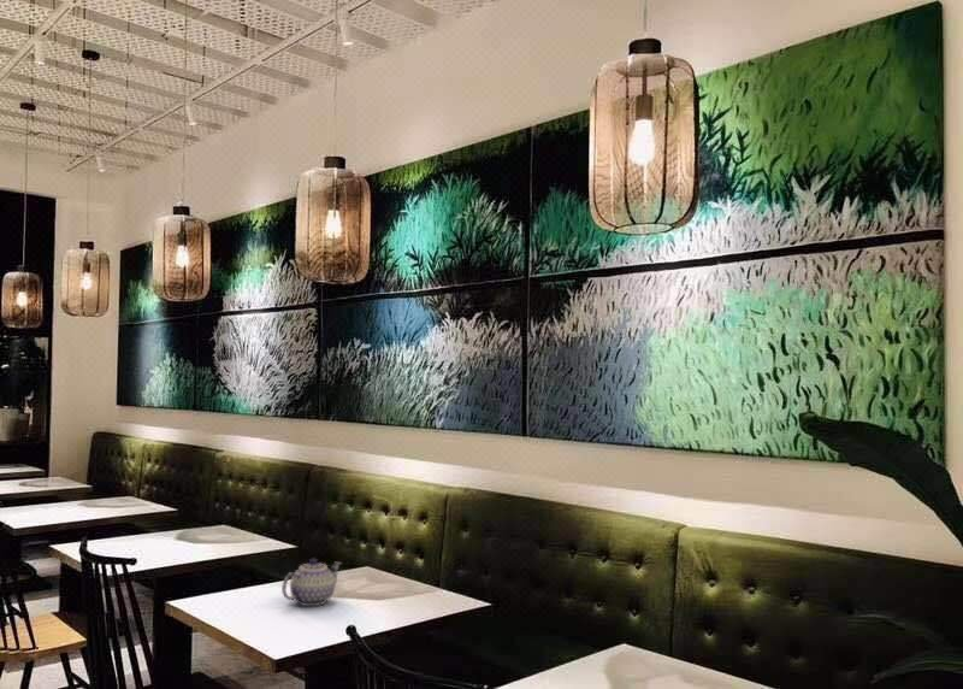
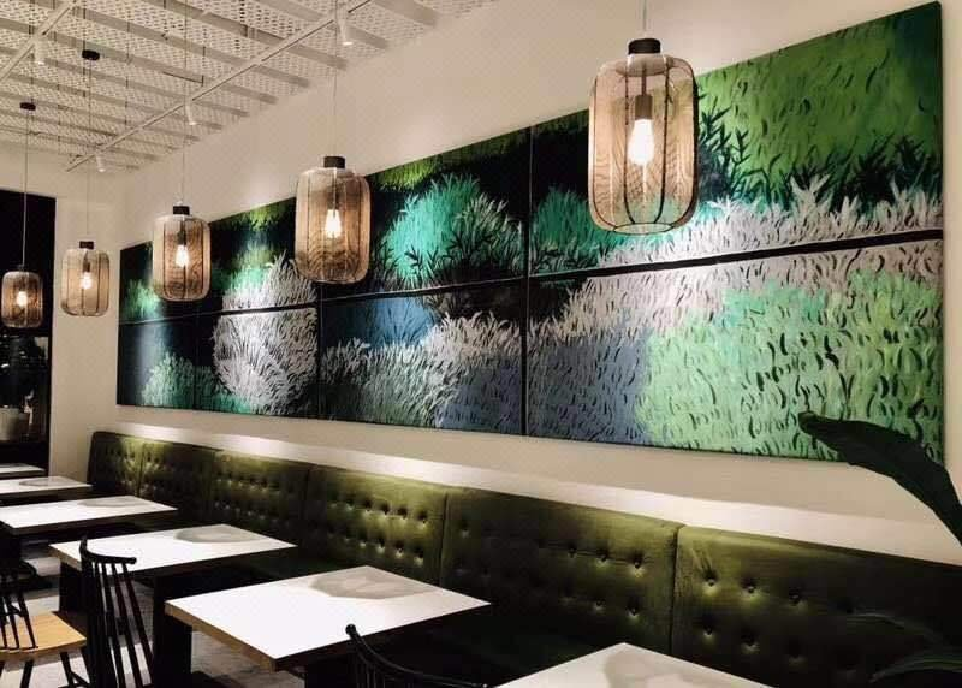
- teapot (312, 579)
